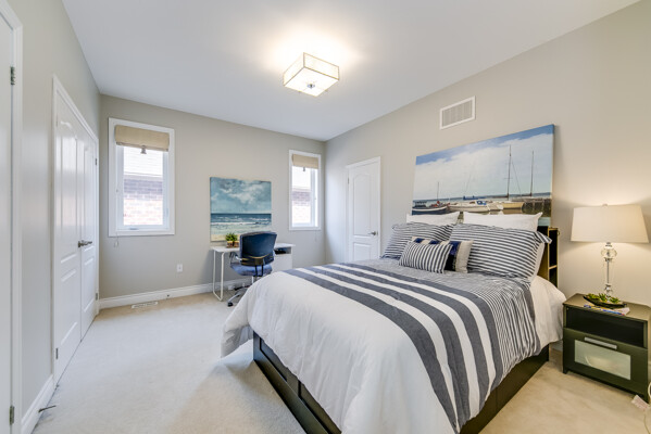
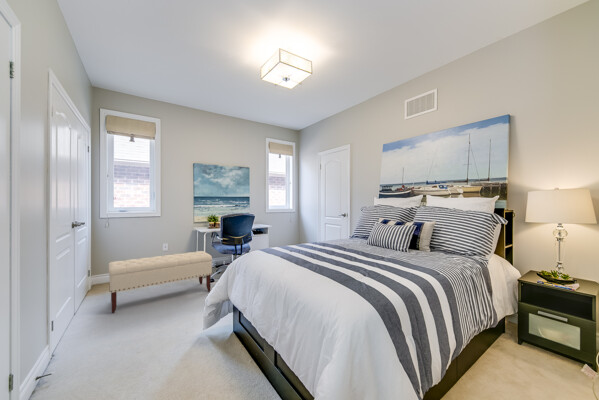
+ bench (163, 277)
